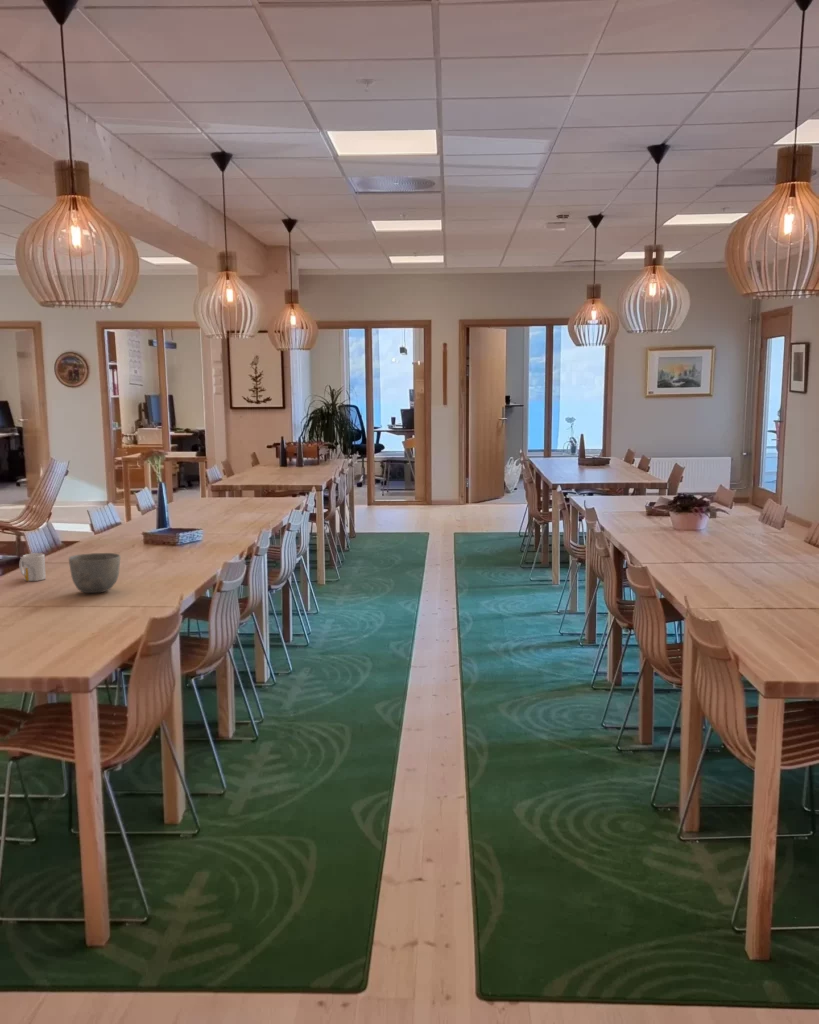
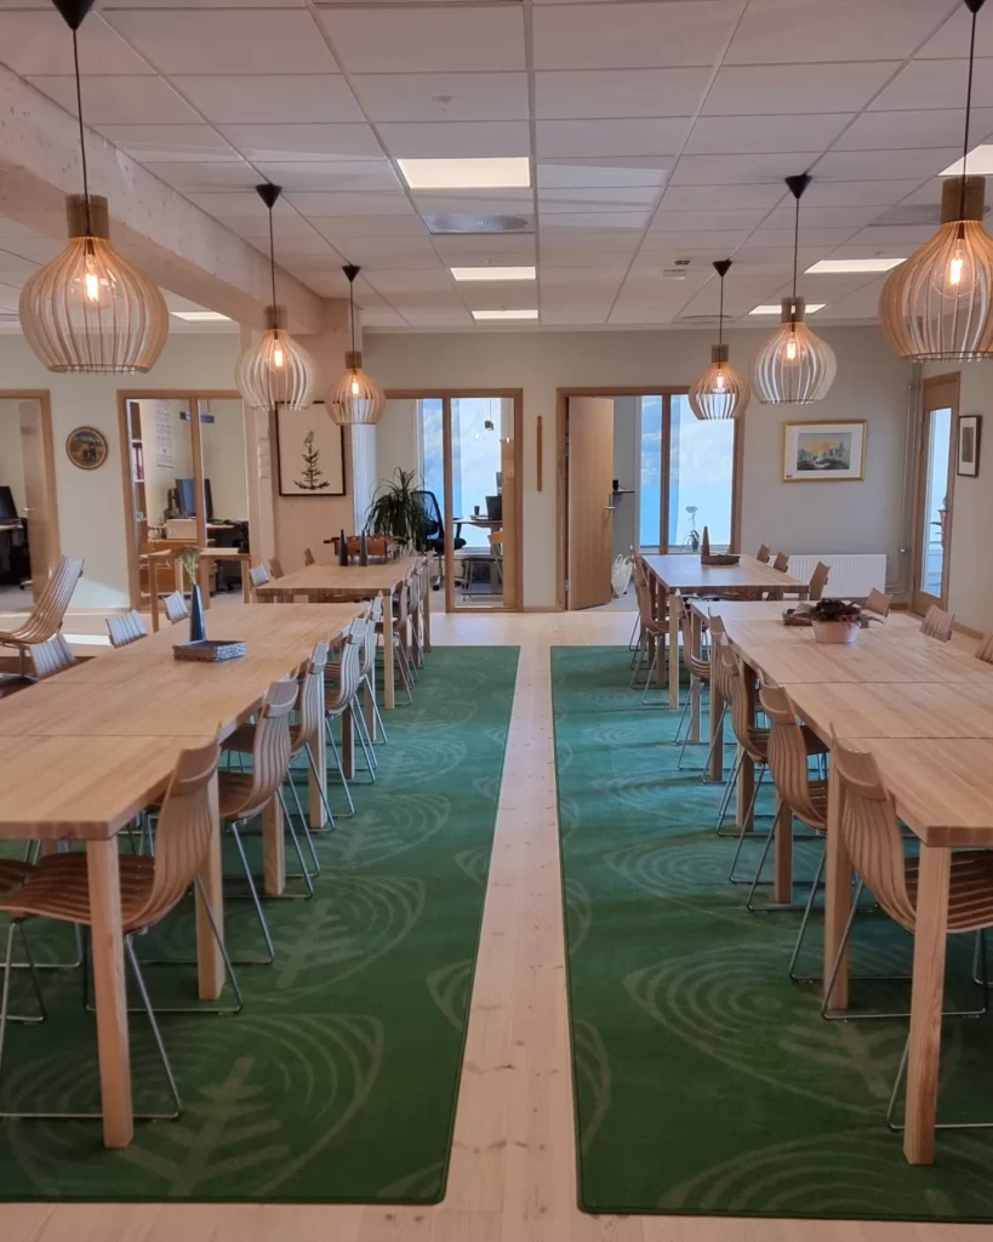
- mug (30, 567)
- bowl (95, 573)
